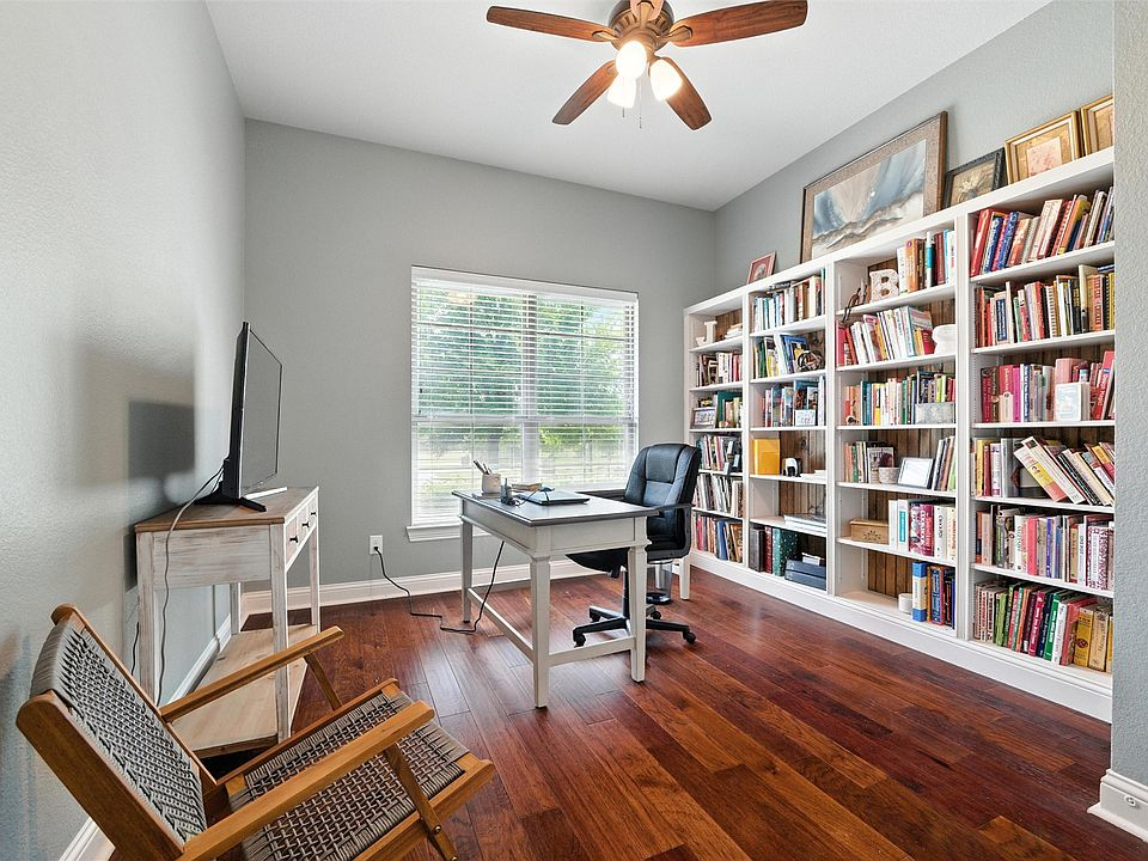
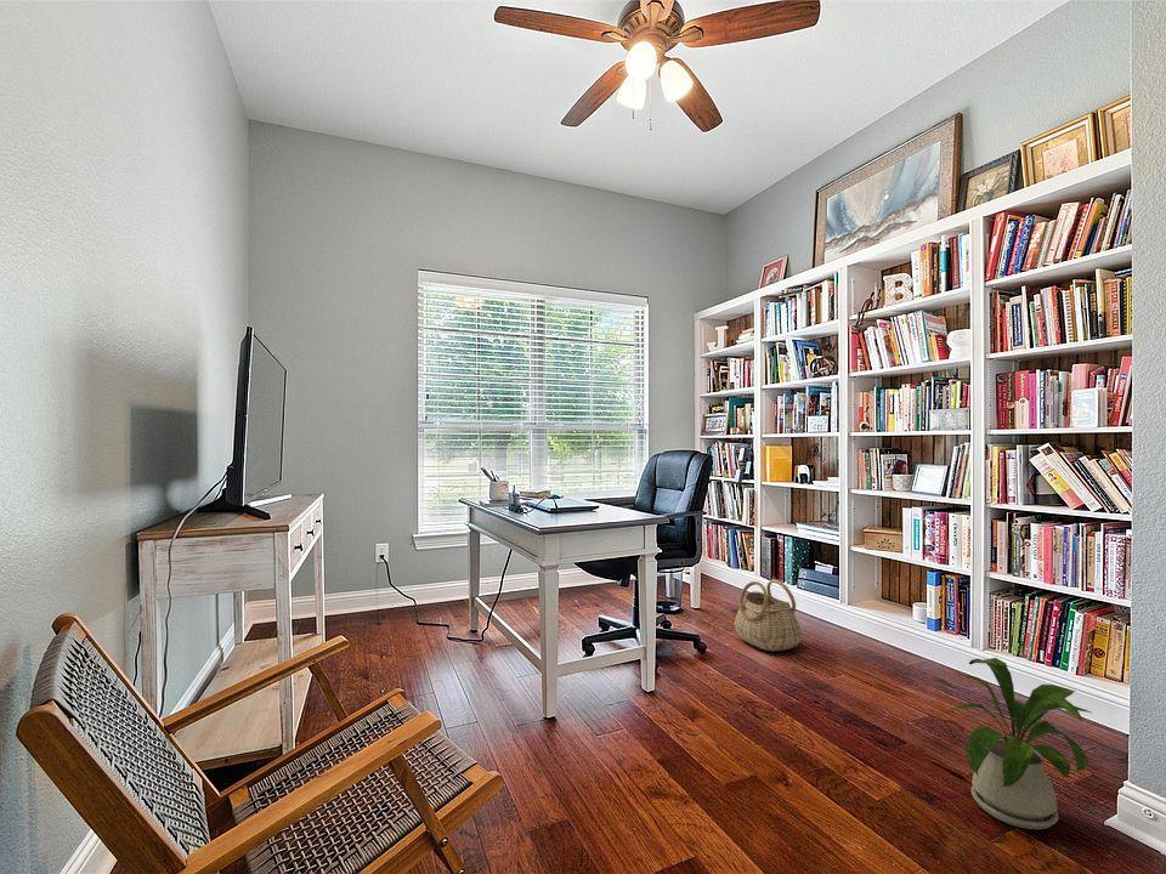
+ house plant (1031, 733)
+ basket (766, 612)
